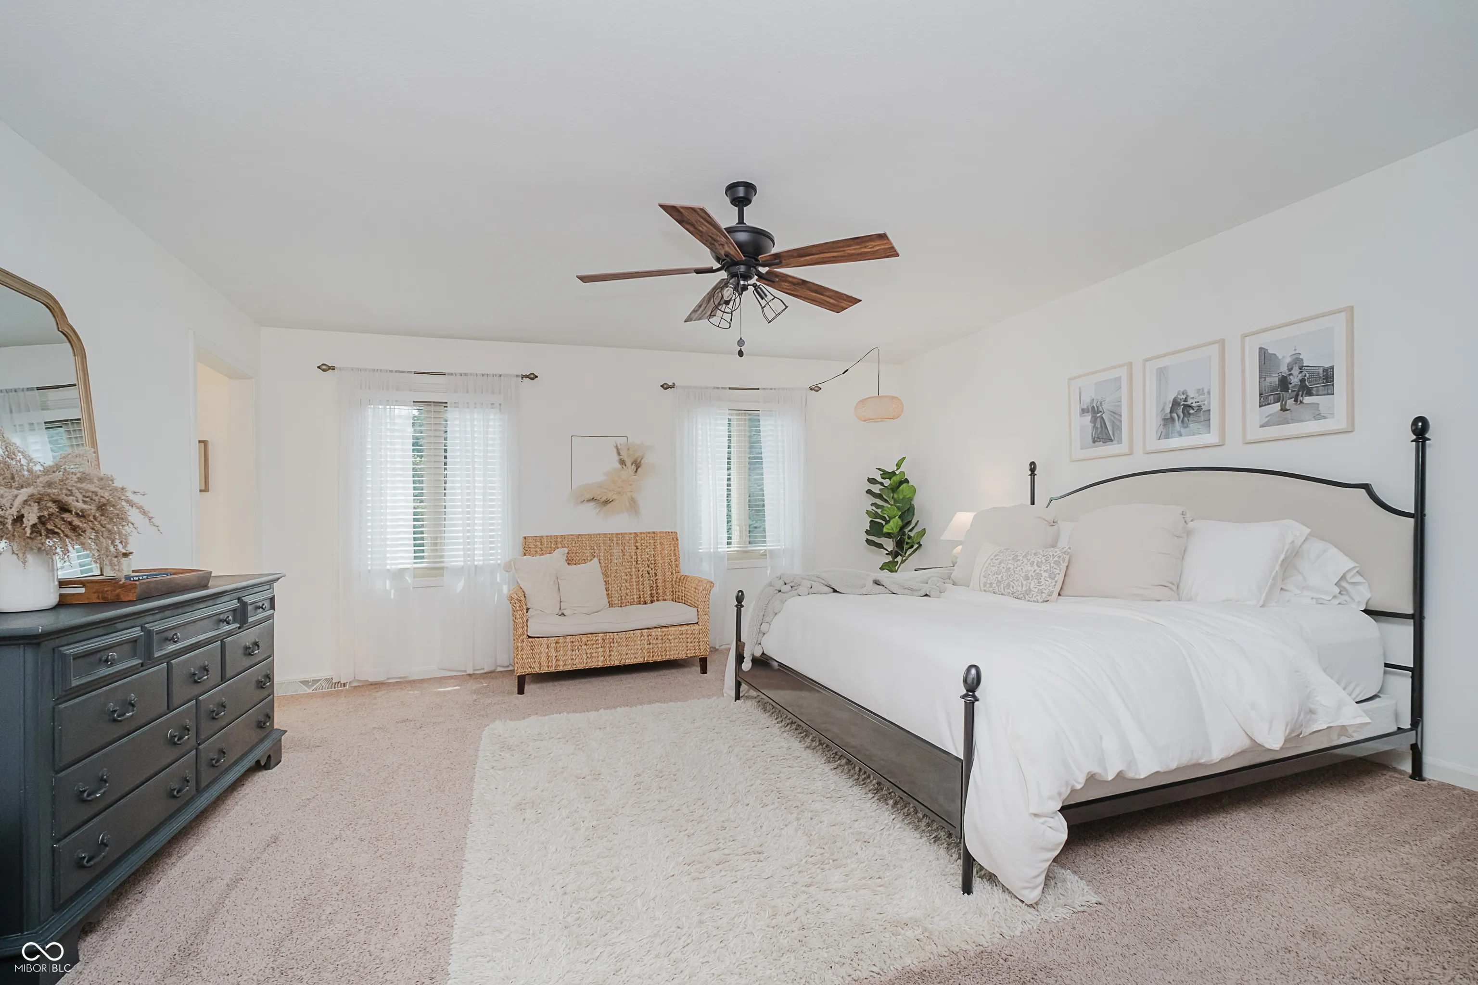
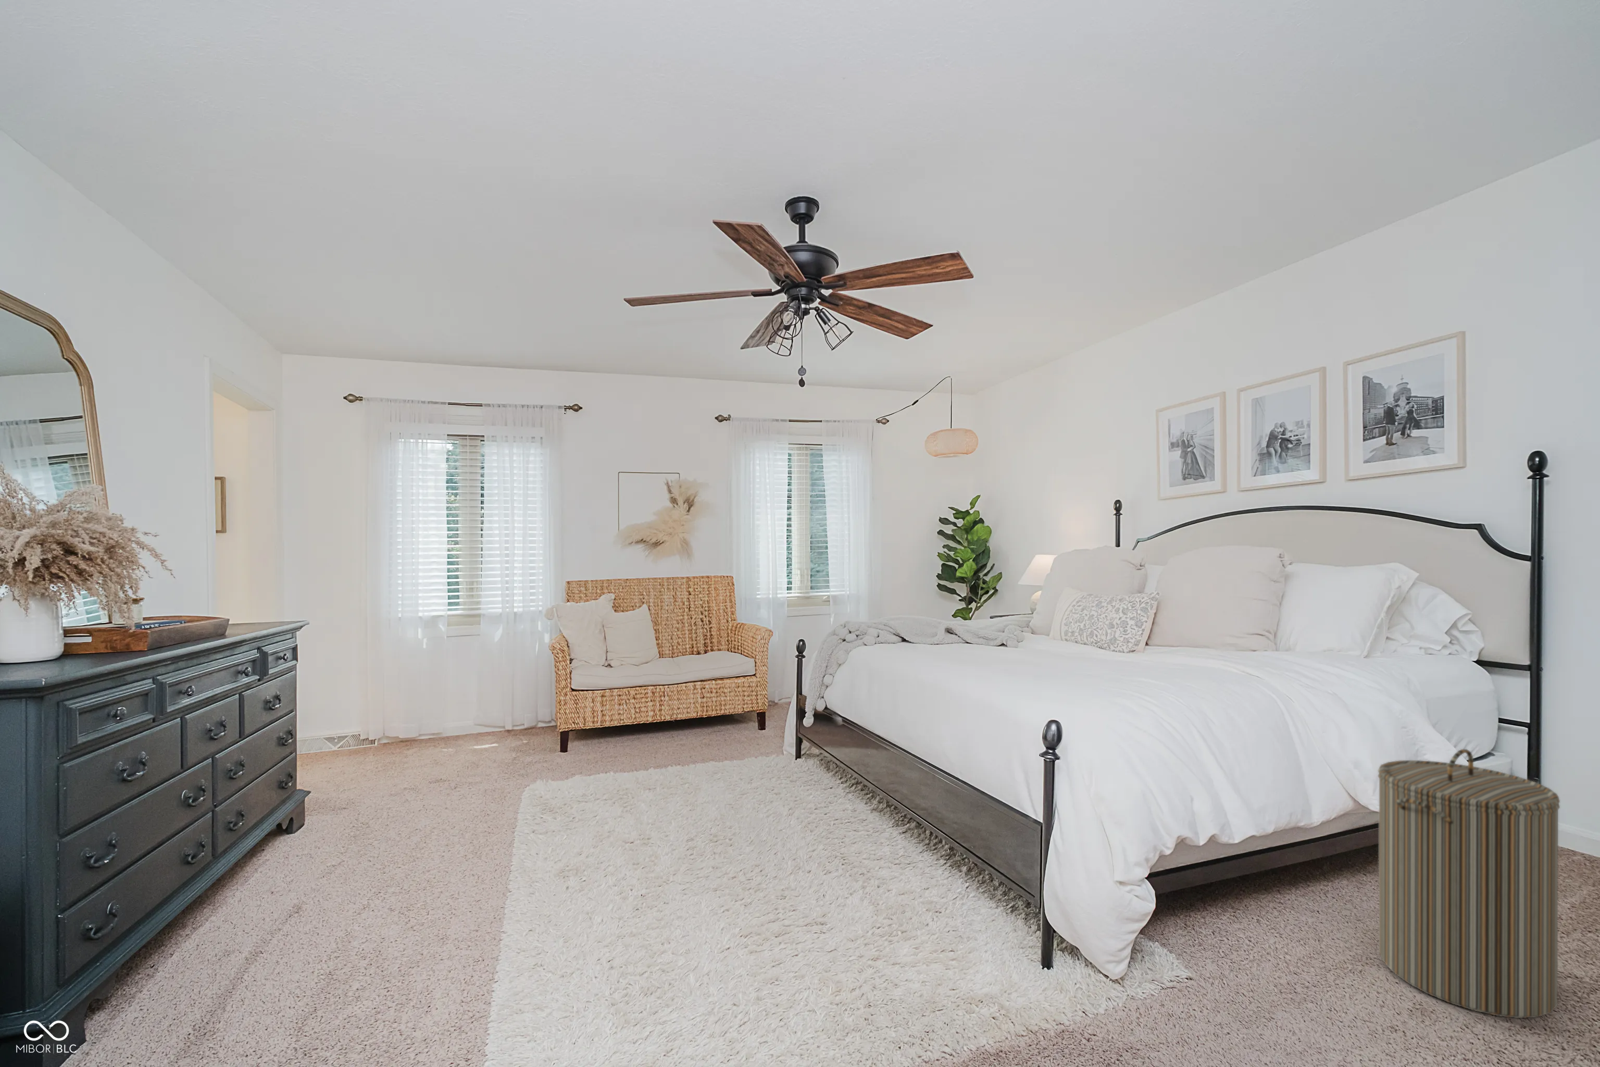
+ laundry hamper (1463, 862)
